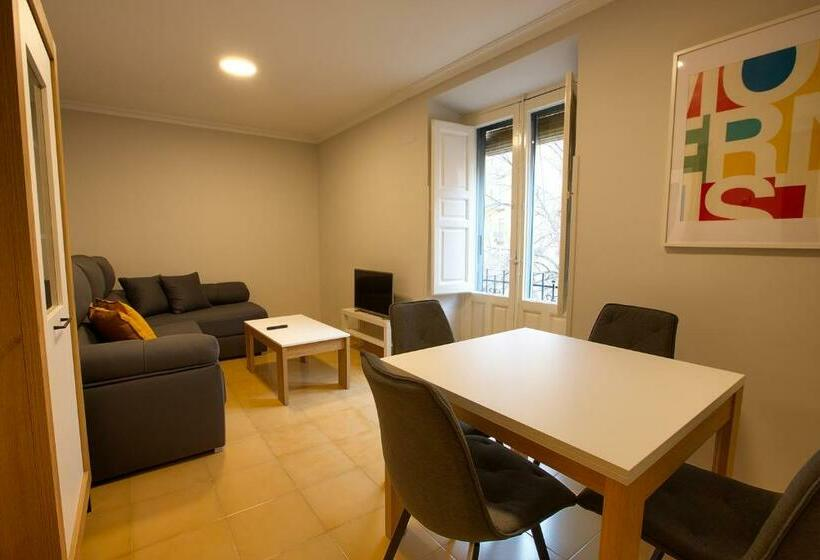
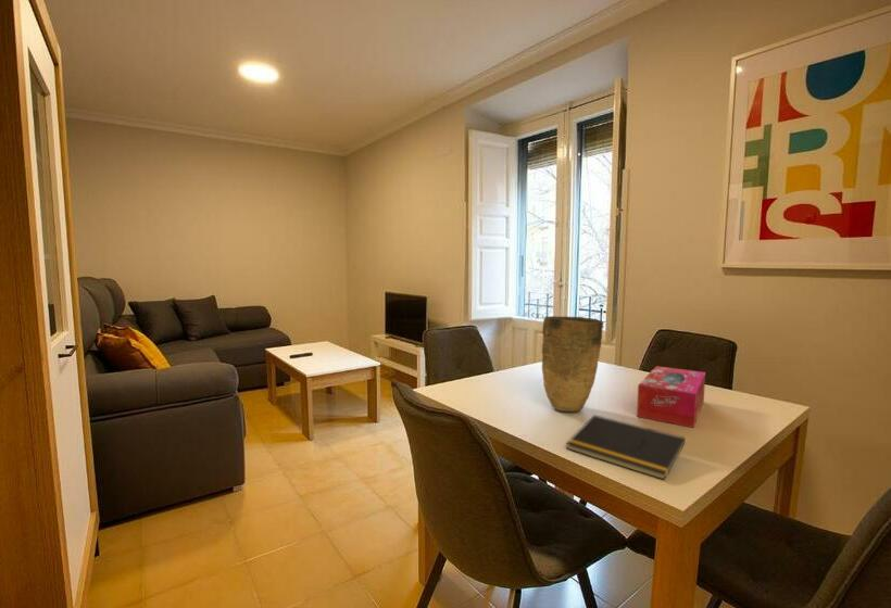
+ tissue box (673, 393)
+ vase (570, 362)
+ notepad (624, 443)
